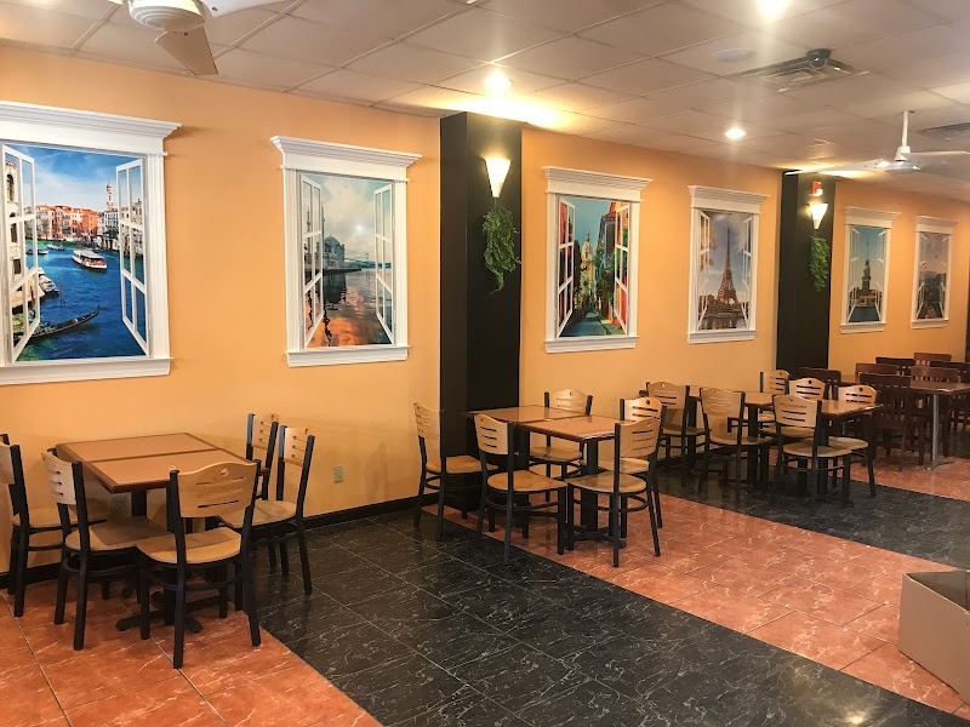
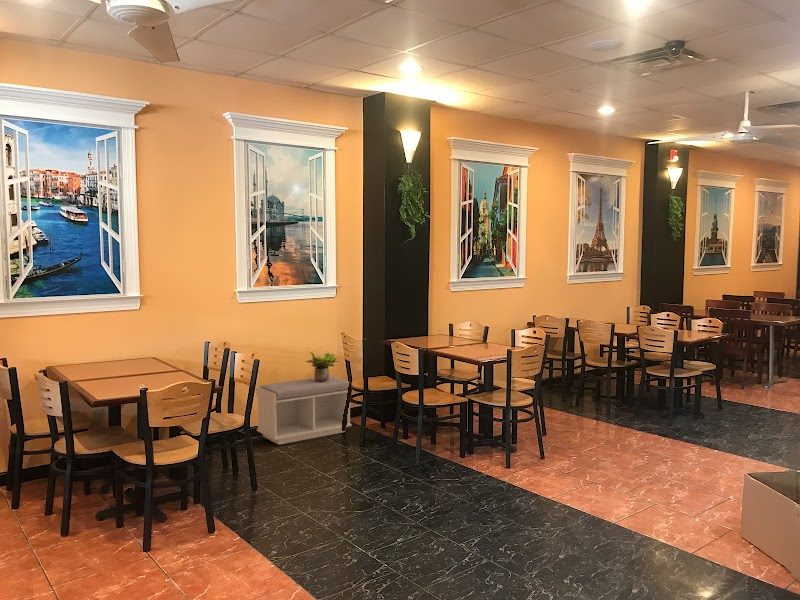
+ potted plant (322, 366)
+ bench (304, 408)
